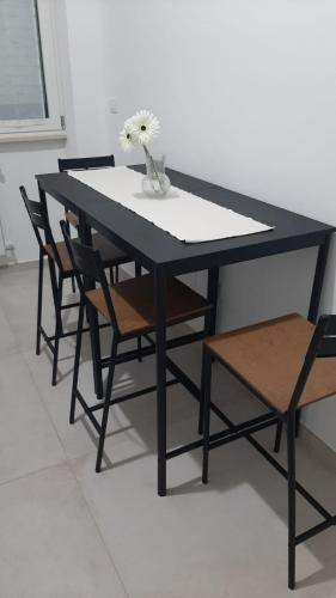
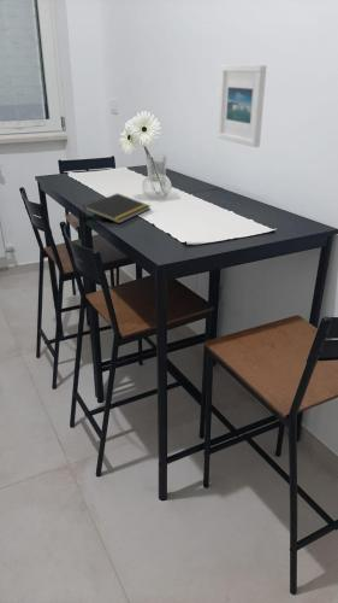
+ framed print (239, 105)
+ notepad (118, 207)
